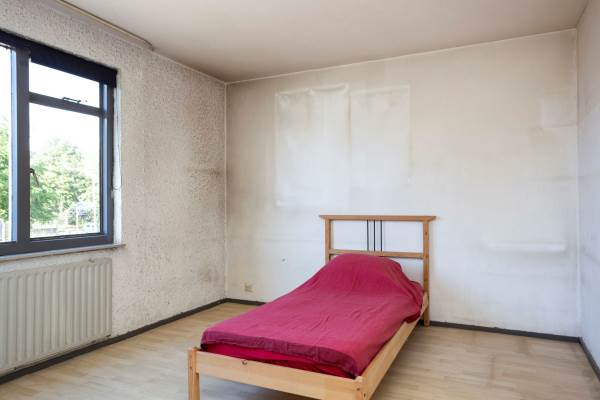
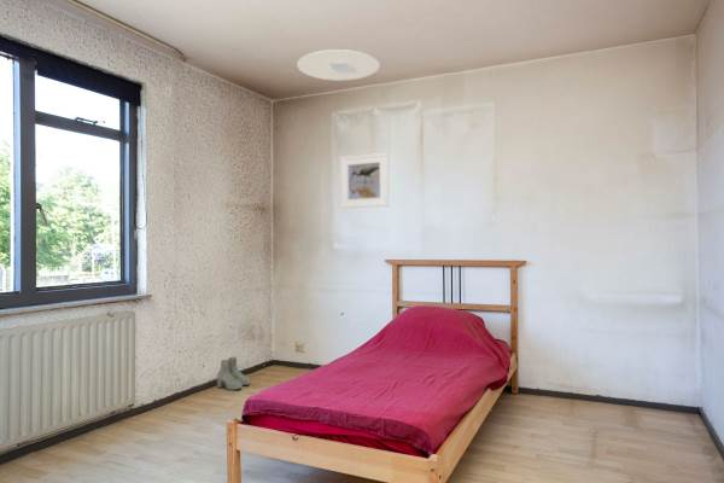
+ ceiling light (338, 62)
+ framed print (363, 181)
+ boots (233, 372)
